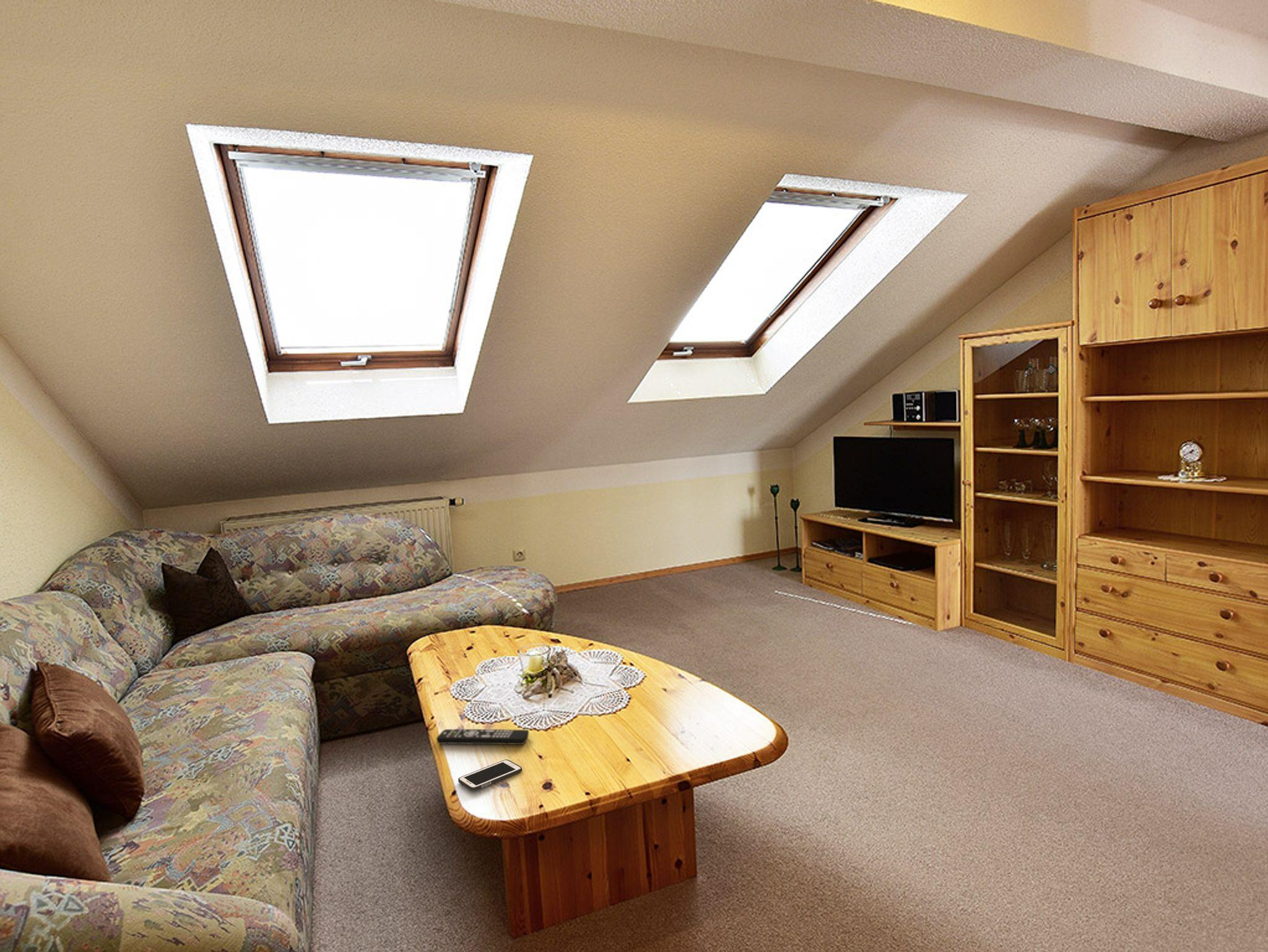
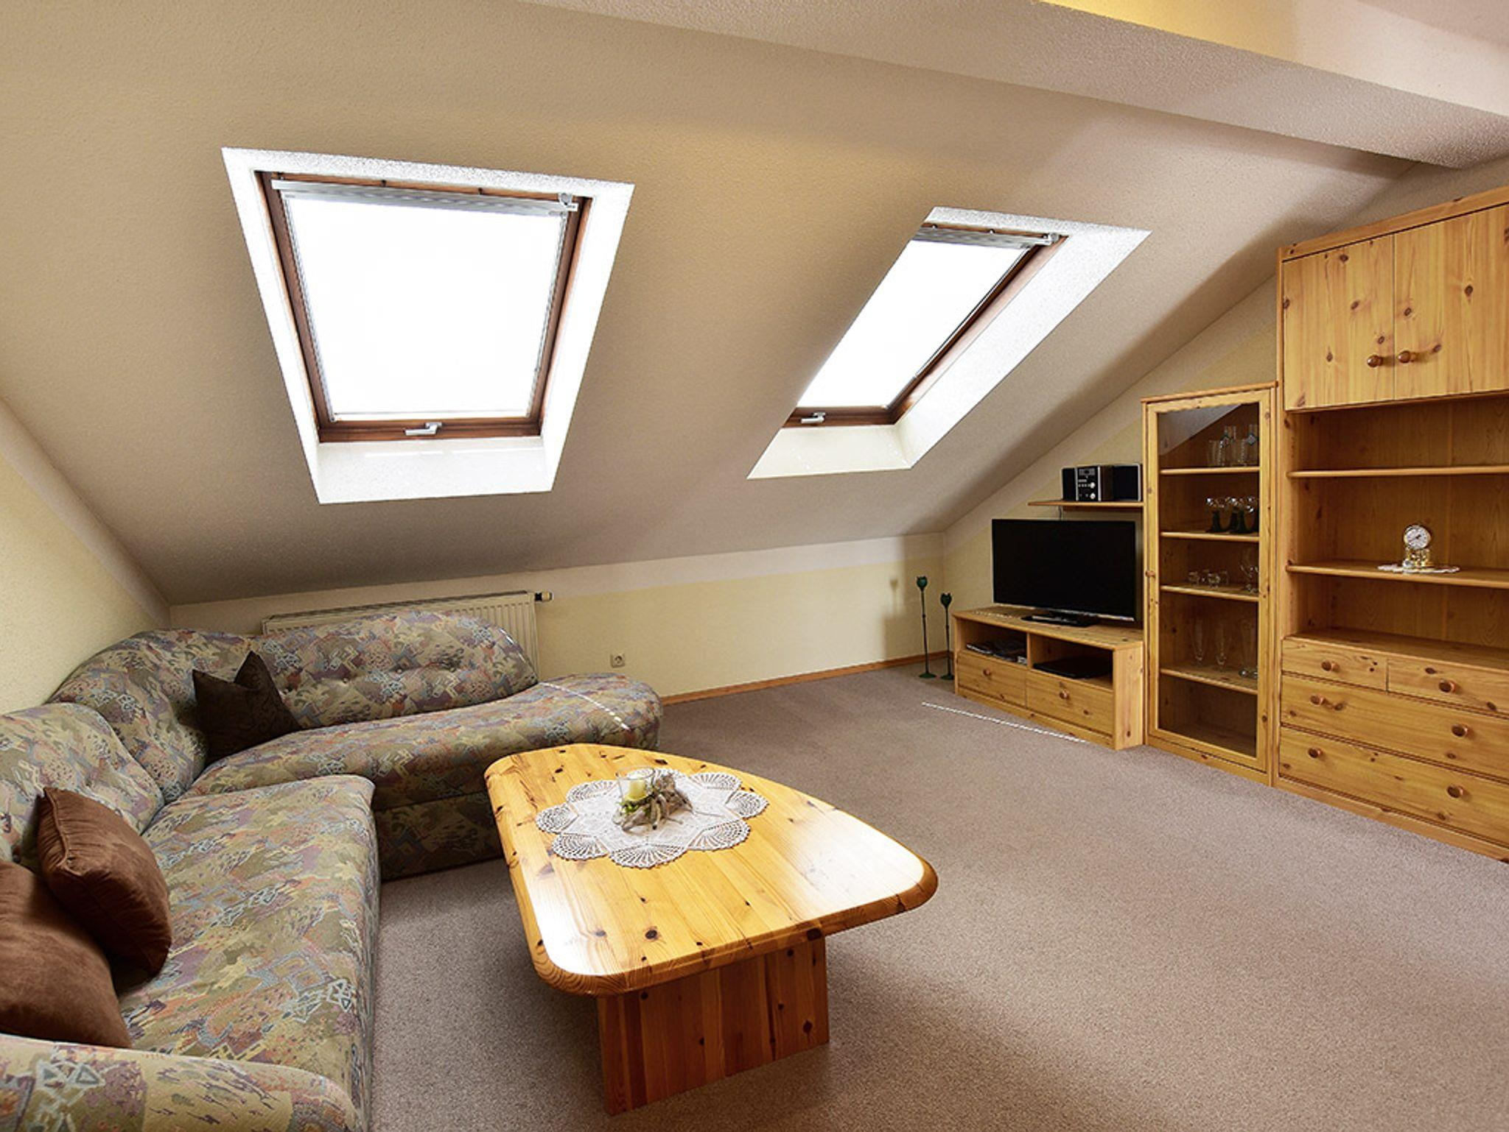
- remote control (483, 737)
- cell phone (490, 774)
